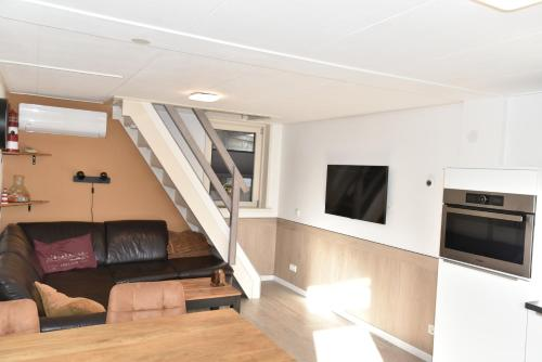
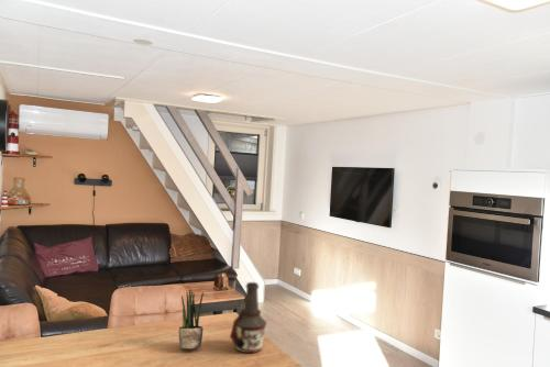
+ bottle (249, 315)
+ potted plant (191, 316)
